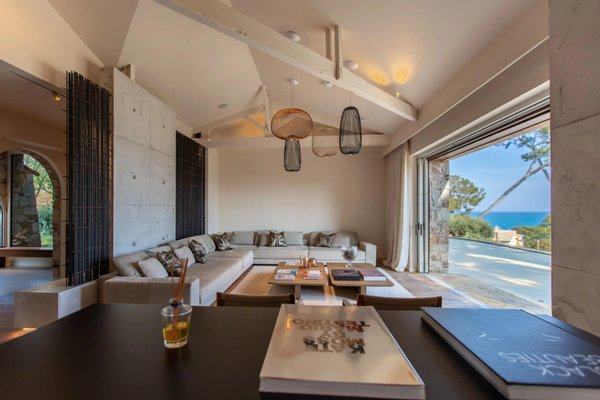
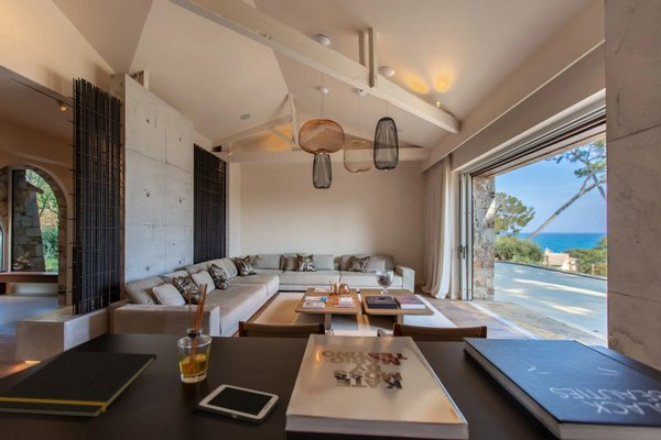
+ cell phone (239, 402)
+ notepad (79, 380)
